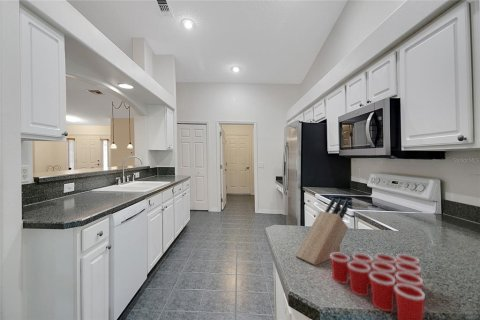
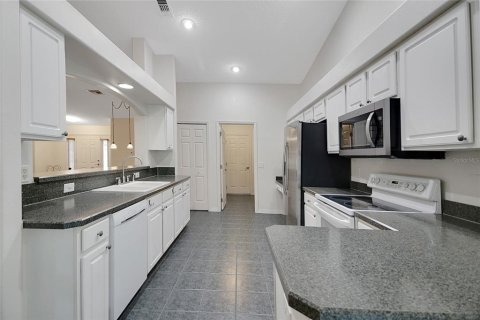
- cup (390, 276)
- knife block (325, 226)
